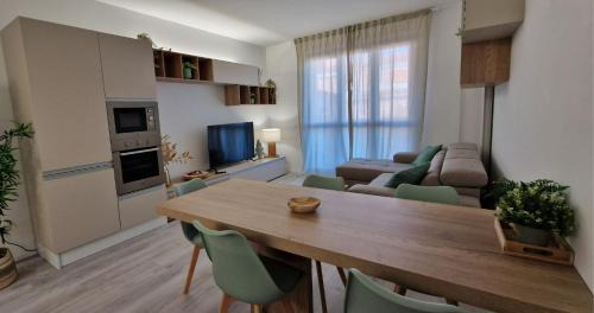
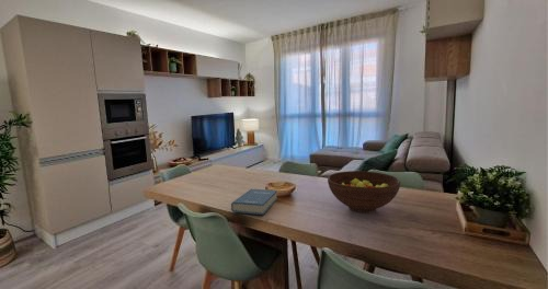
+ fruit bowl (362, 193)
+ hardback book (255, 200)
